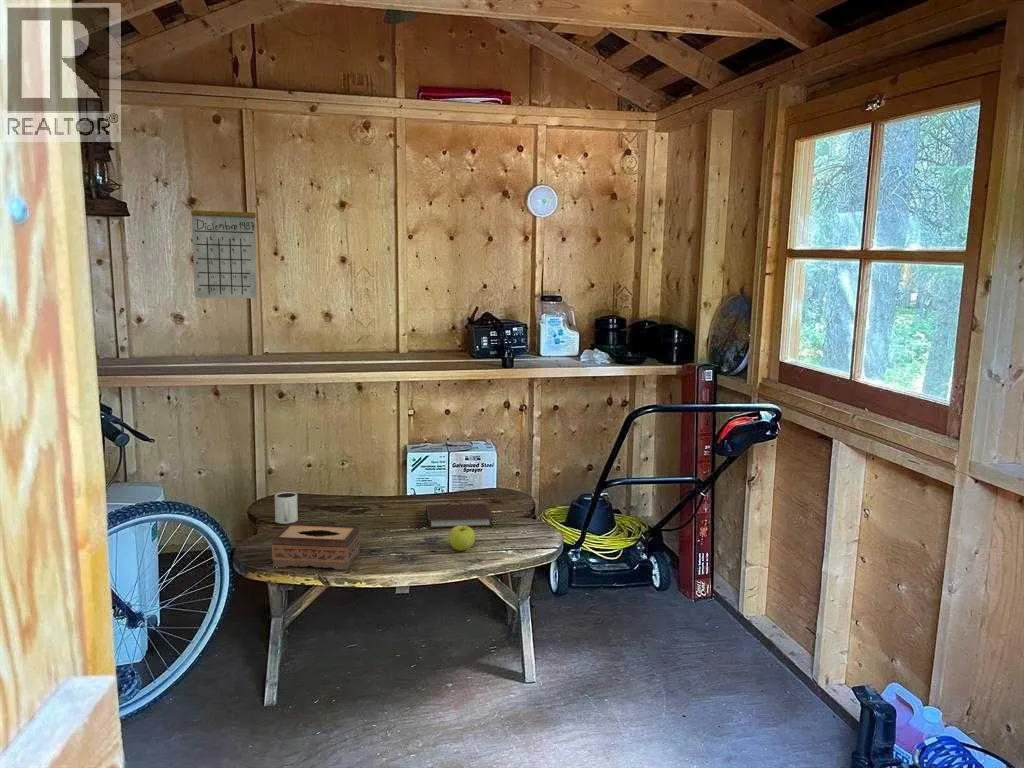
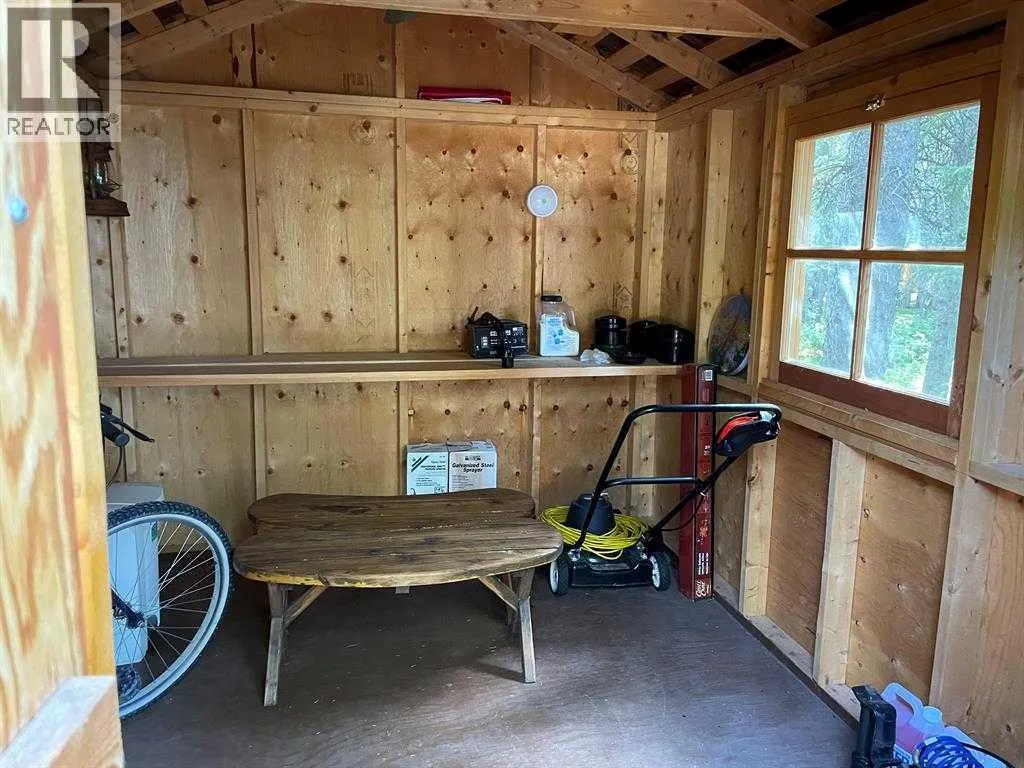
- tissue box (317, 545)
- notebook (458, 514)
- apple (461, 538)
- calendar (224, 244)
- mug (286, 508)
